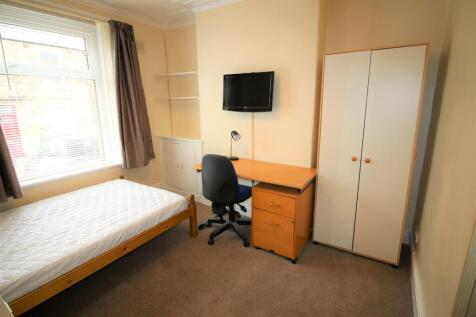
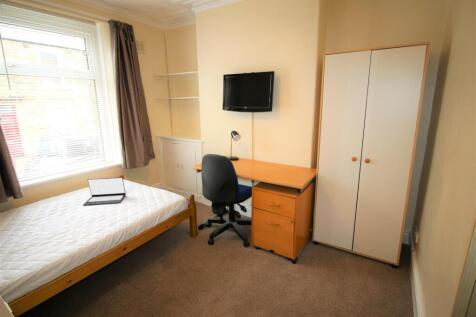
+ laptop (104, 190)
